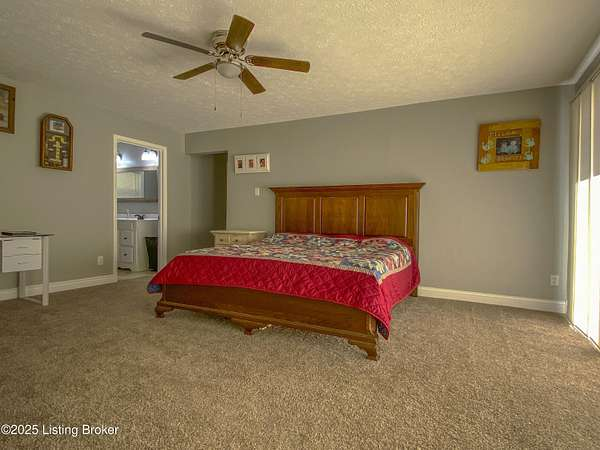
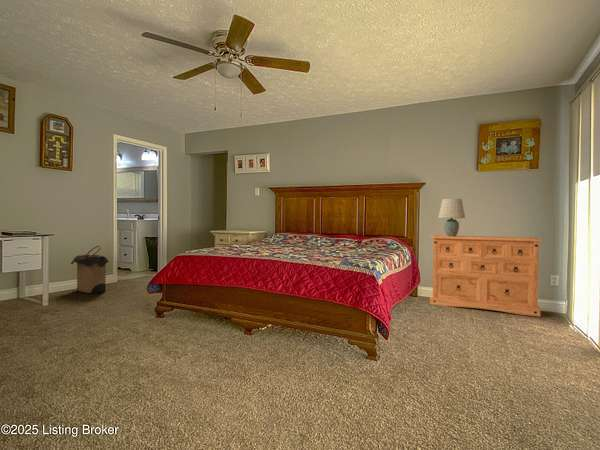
+ dresser (481, 271)
+ table lamp (451, 217)
+ laundry hamper (89, 268)
